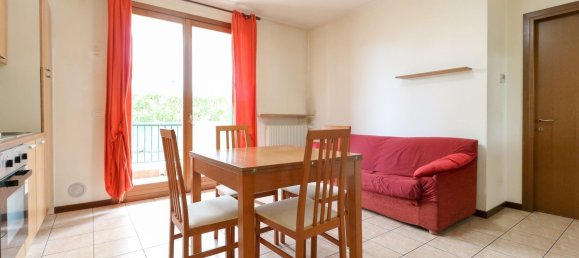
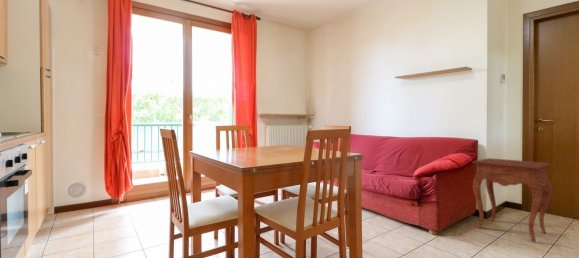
+ side table (507, 185)
